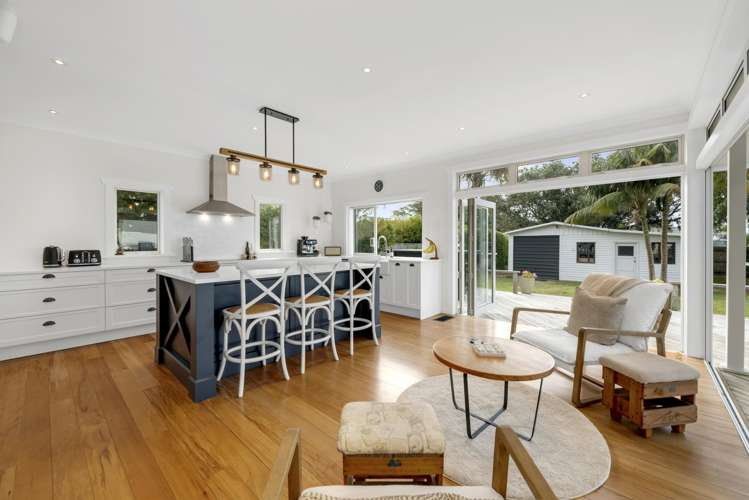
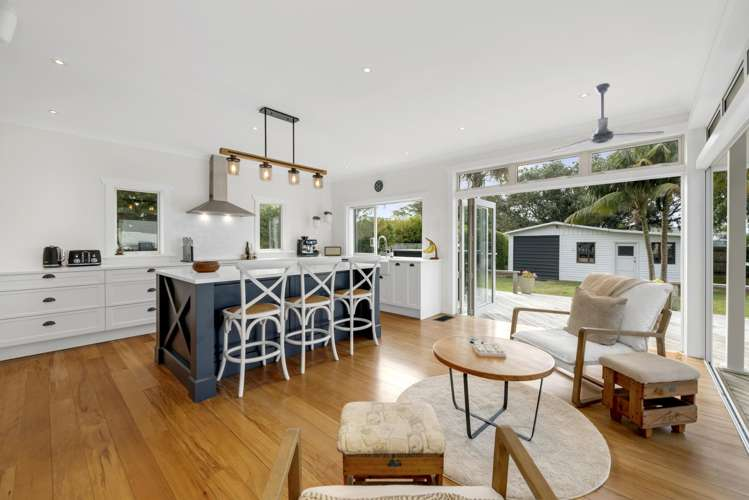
+ ceiling fan (602, 108)
